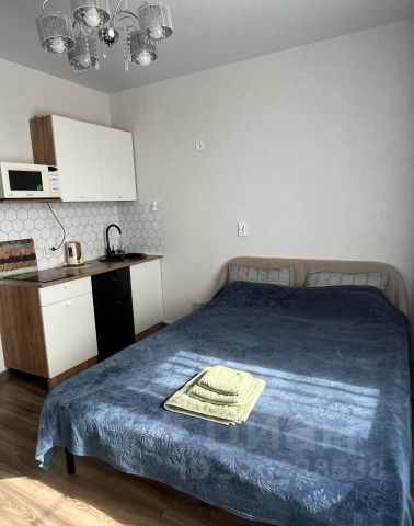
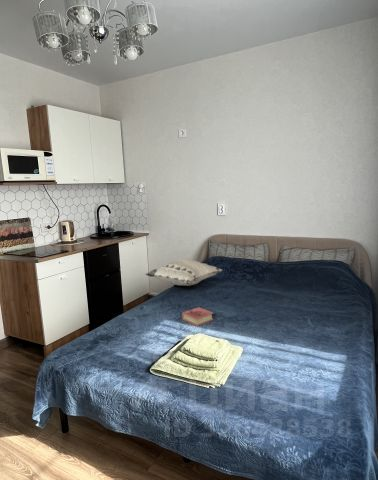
+ book (197, 315)
+ decorative pillow (184, 272)
